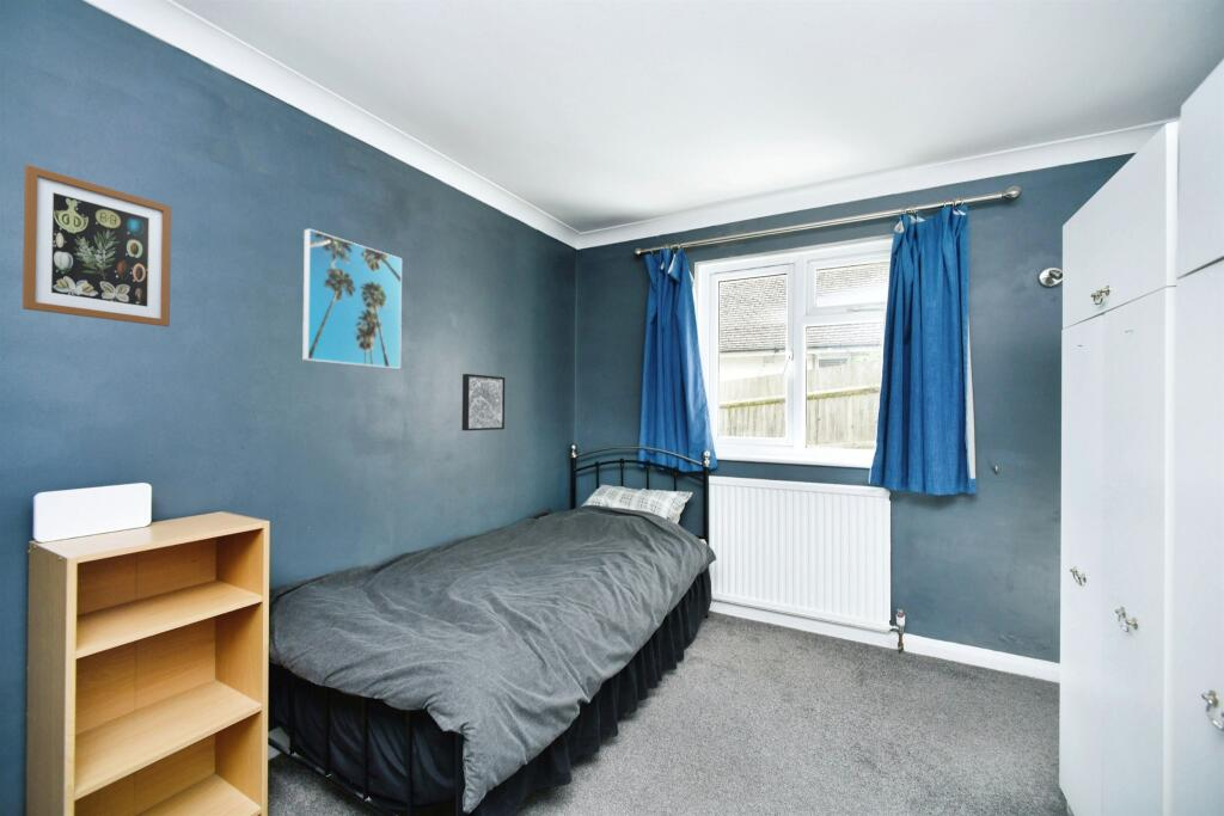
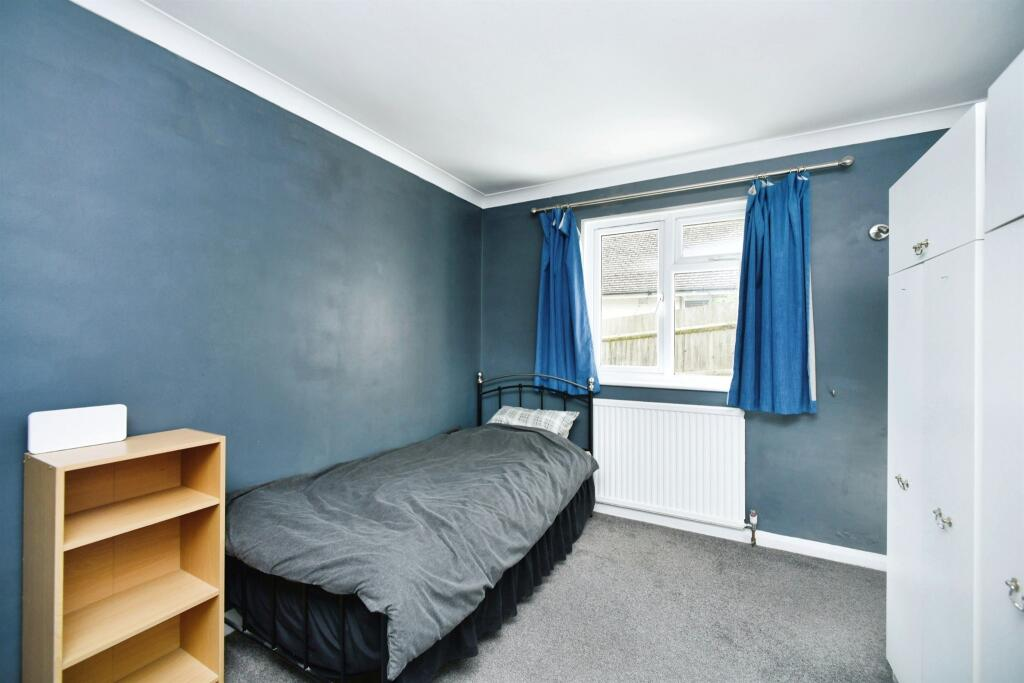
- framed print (356, 305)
- wall art (103, 252)
- wall art (484, 403)
